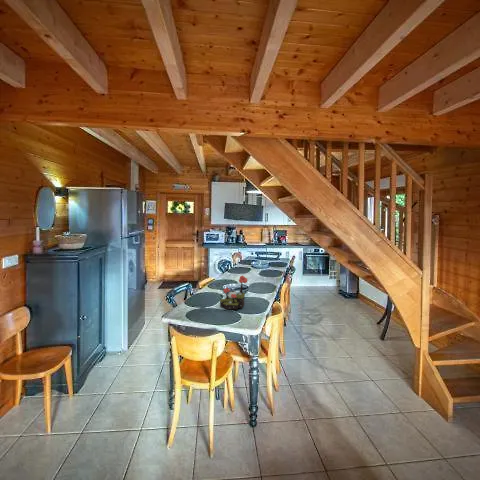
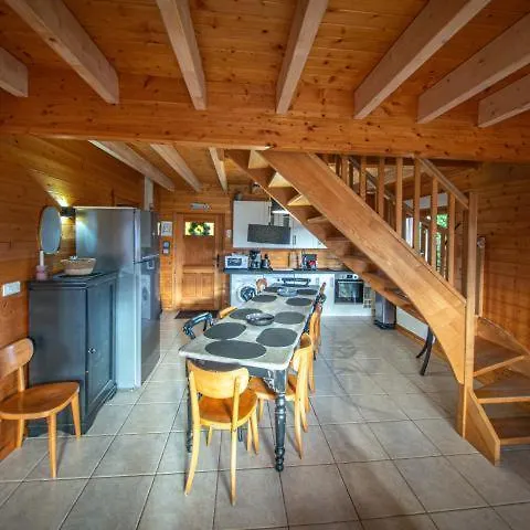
- plant (233, 291)
